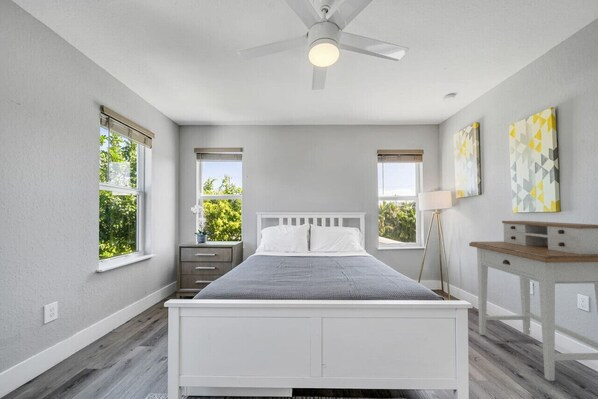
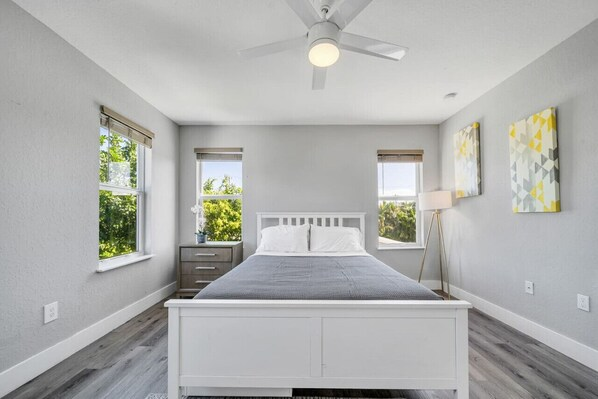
- desk (529, 287)
